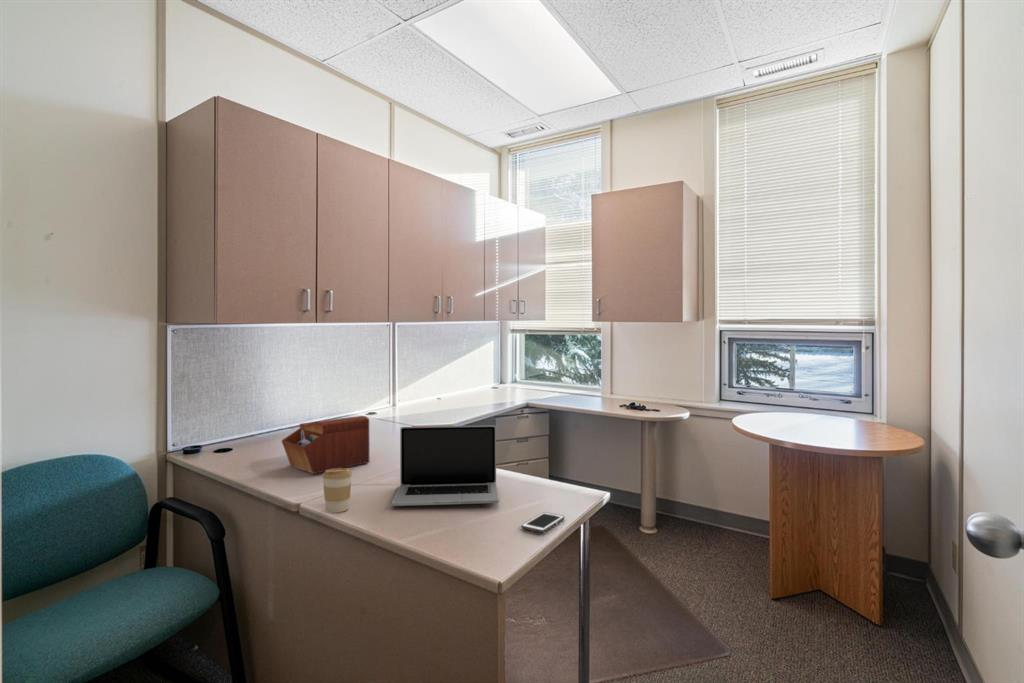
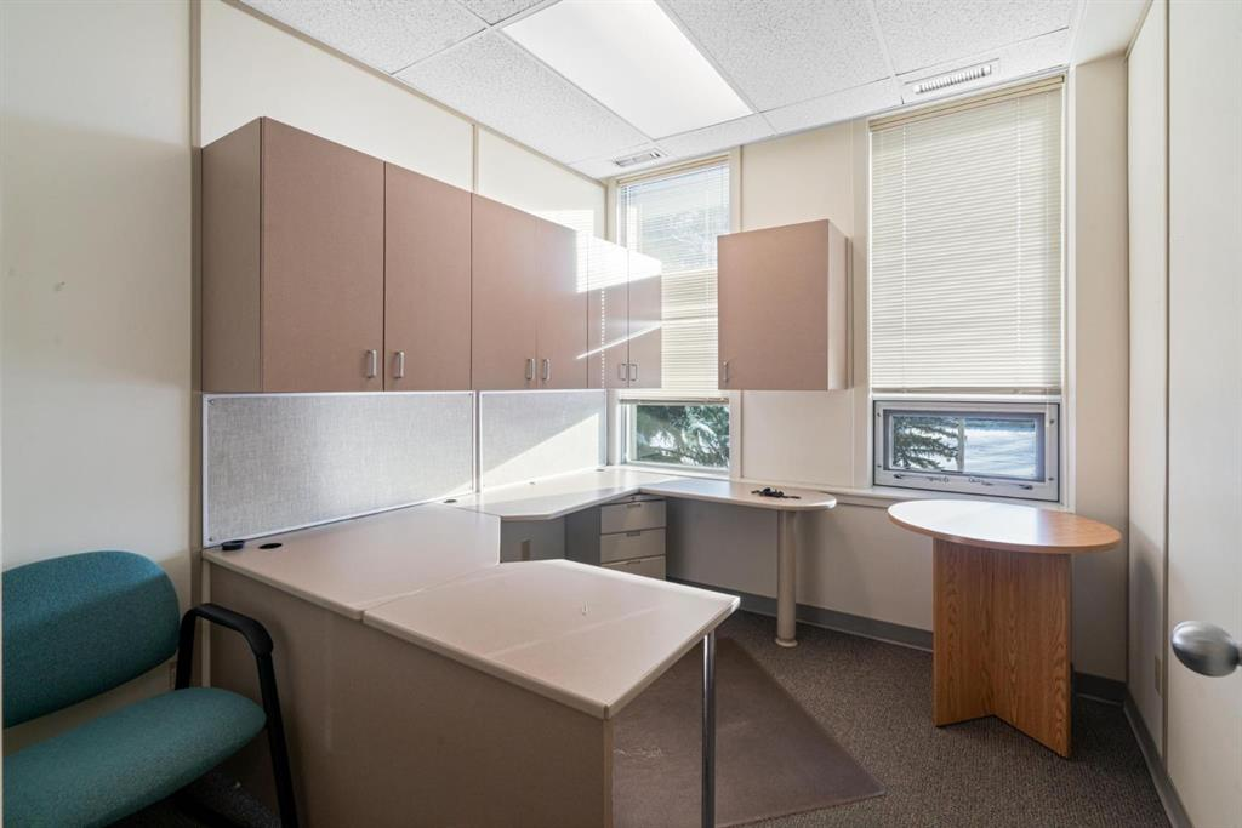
- coffee cup (337, 488)
- sewing box (325, 441)
- cell phone (543, 522)
- laptop (447, 463)
